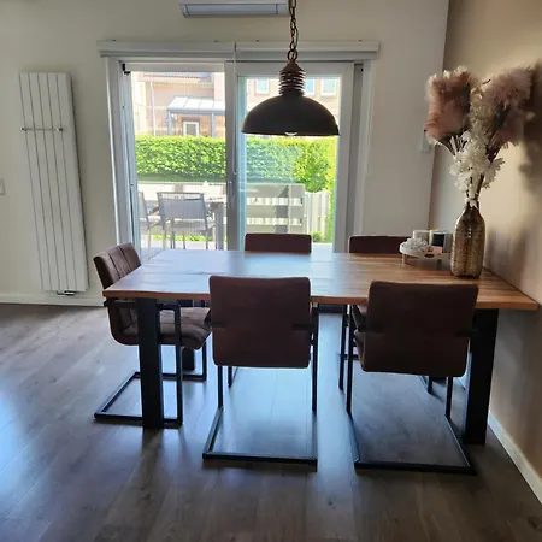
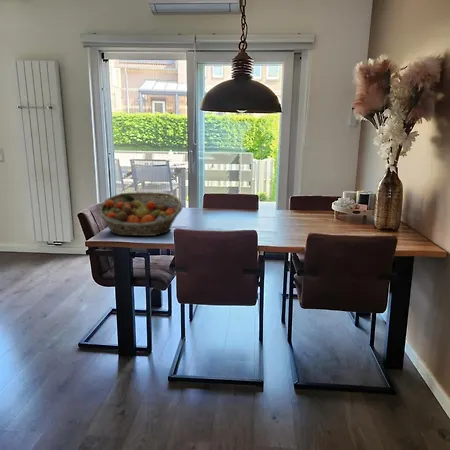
+ fruit basket (140, 213)
